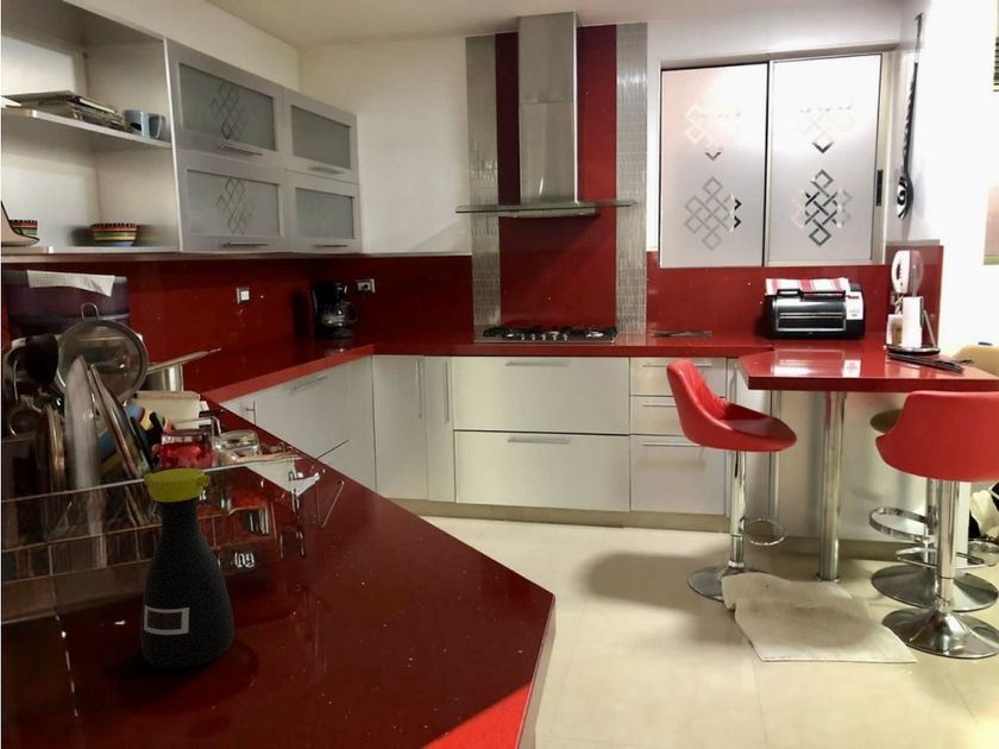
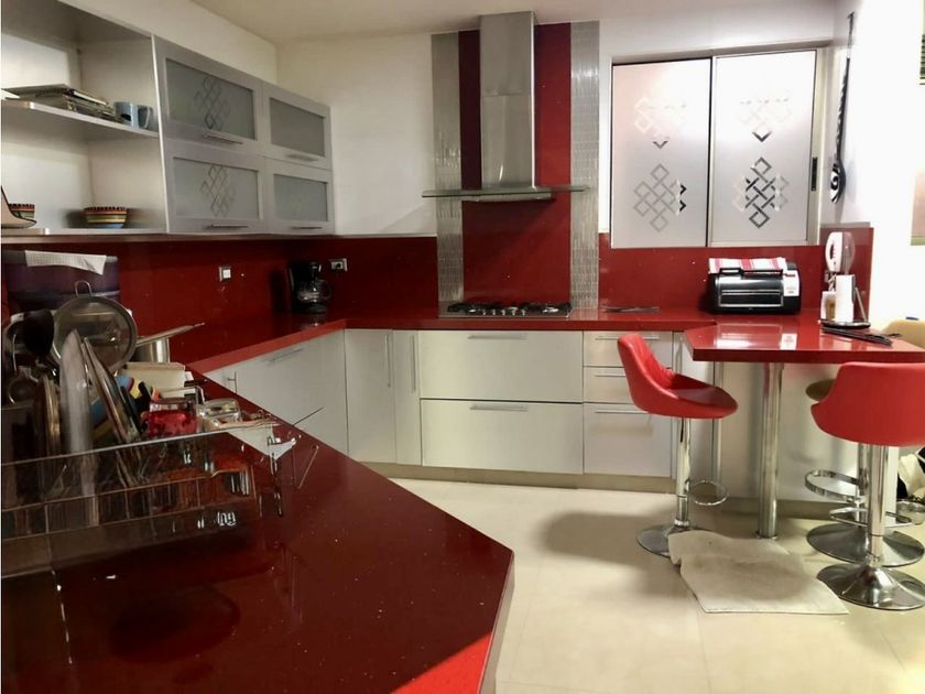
- bottle (182, 562)
